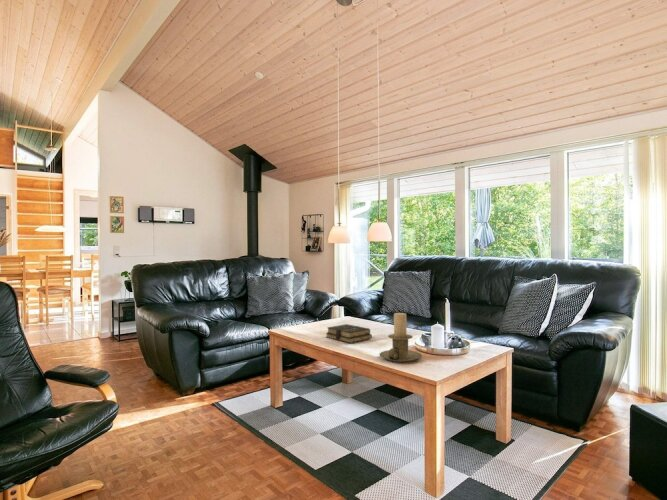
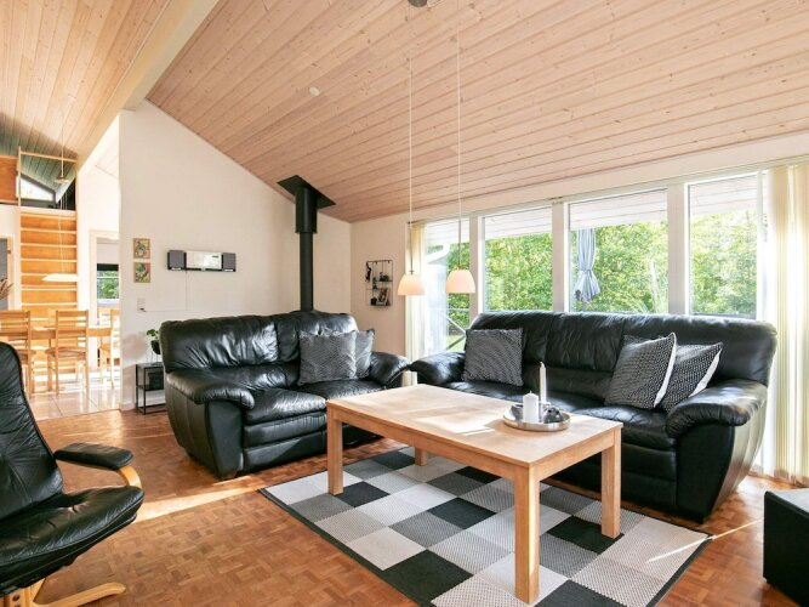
- book (348, 332)
- candle holder (400, 335)
